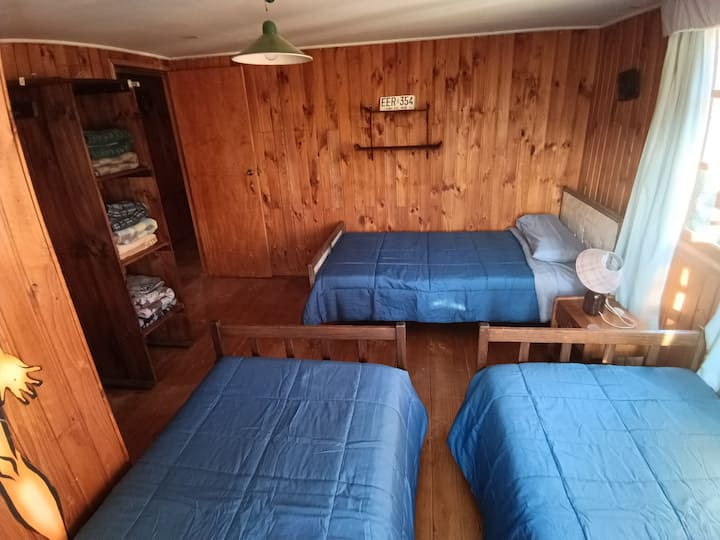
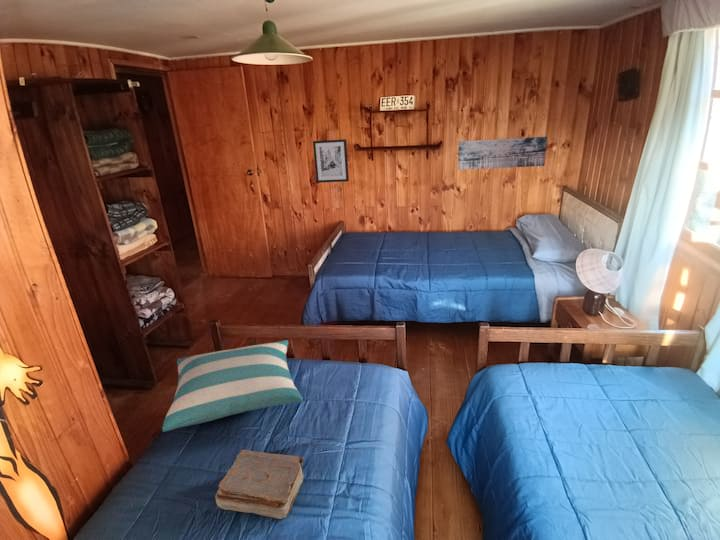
+ pillow (234, 379)
+ wall art (501, 153)
+ book (260, 482)
+ wall art (331, 161)
